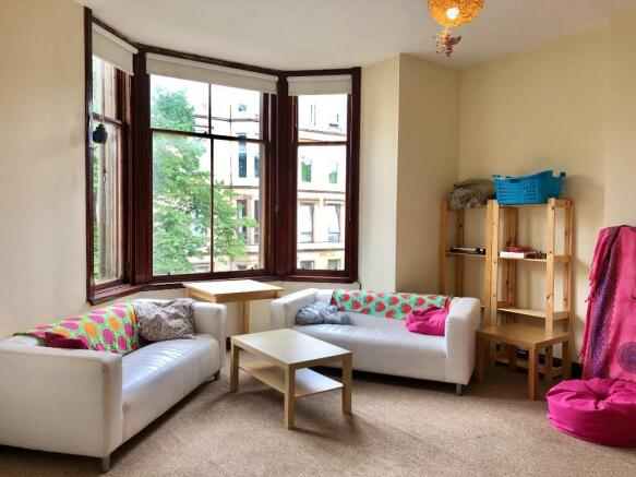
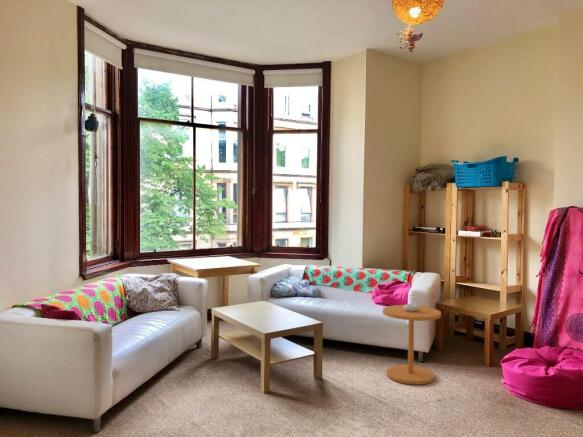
+ side table (411, 340)
